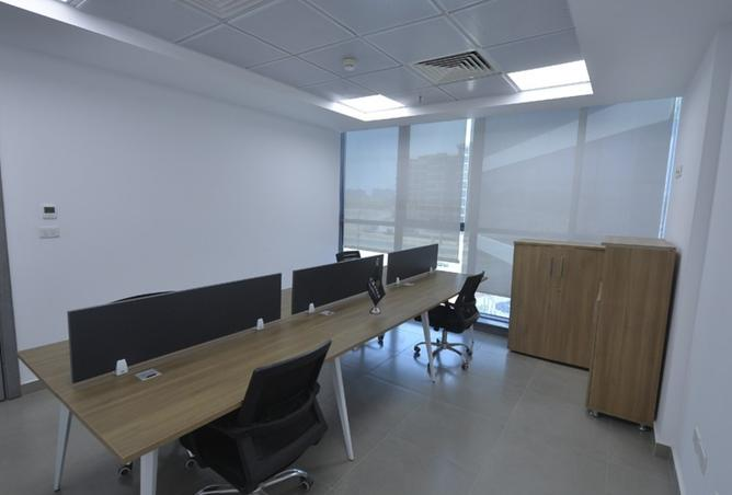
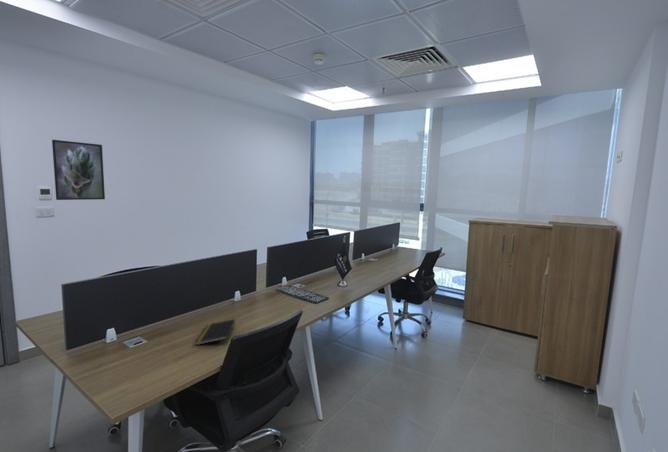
+ keyboard (301, 293)
+ notepad (216, 331)
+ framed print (79, 171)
